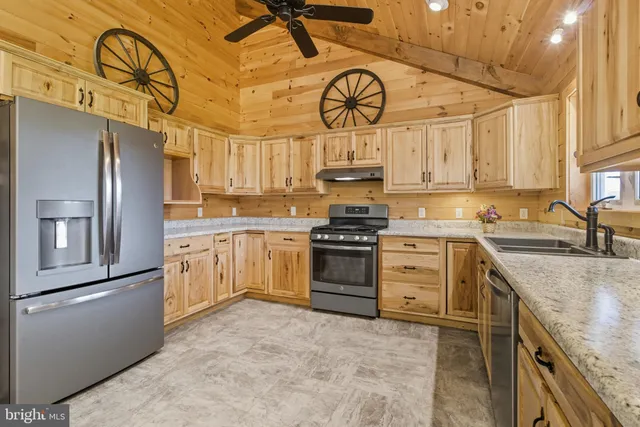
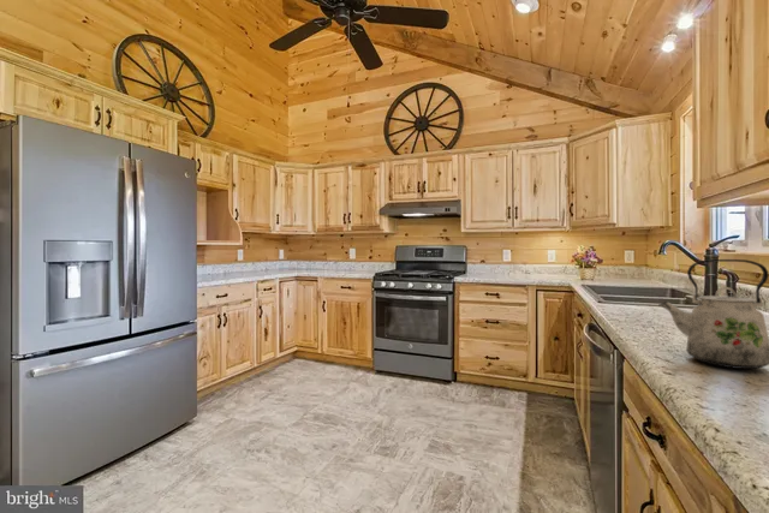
+ kettle (710, 310)
